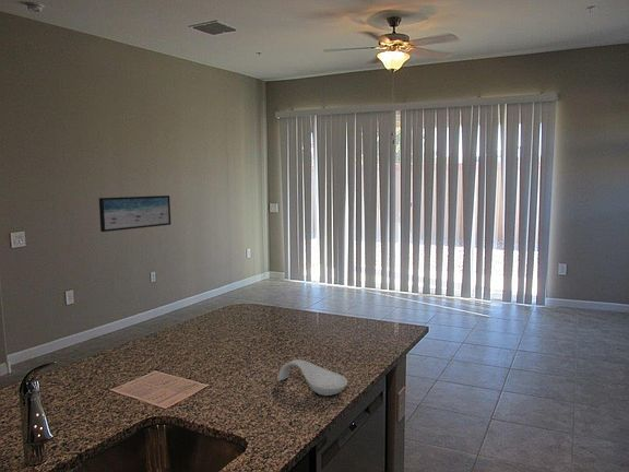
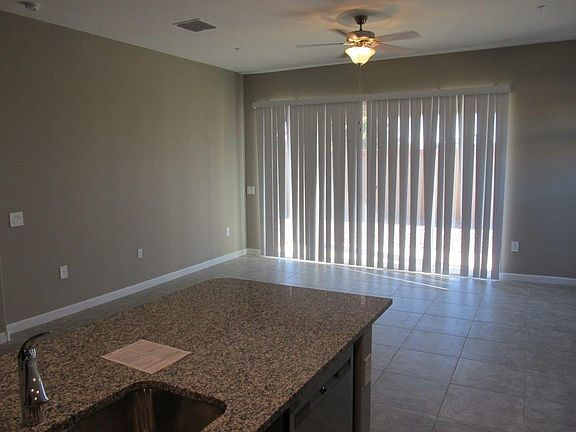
- spoon rest (311, 376)
- wall art (138, 212)
